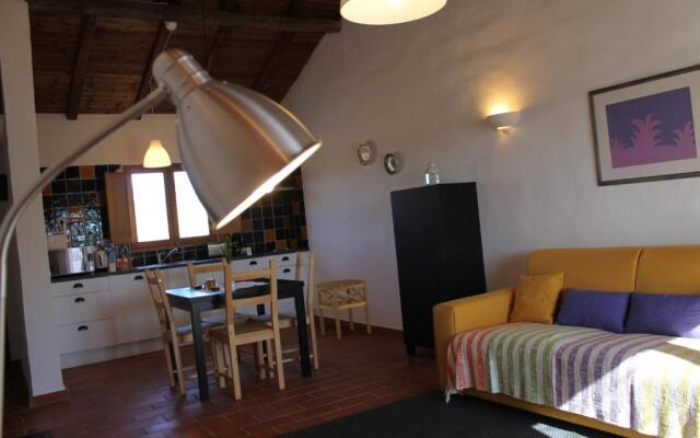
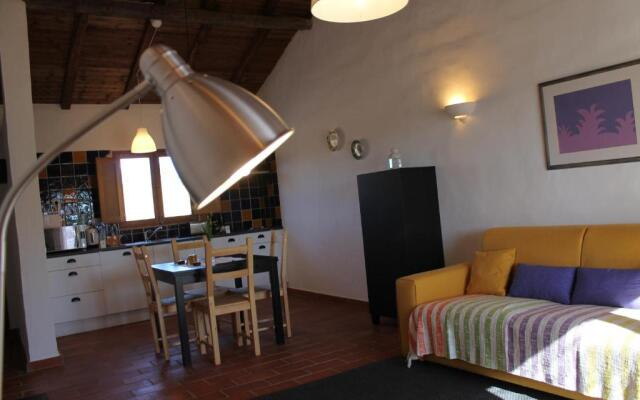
- side table (342, 308)
